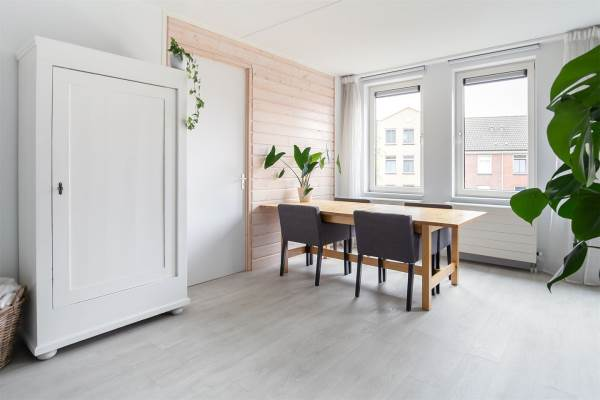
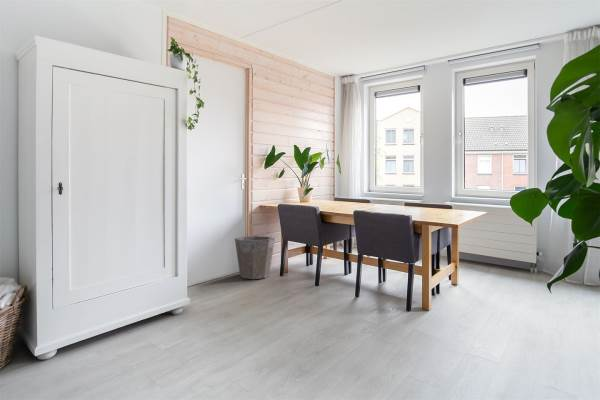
+ waste bin (254, 257)
